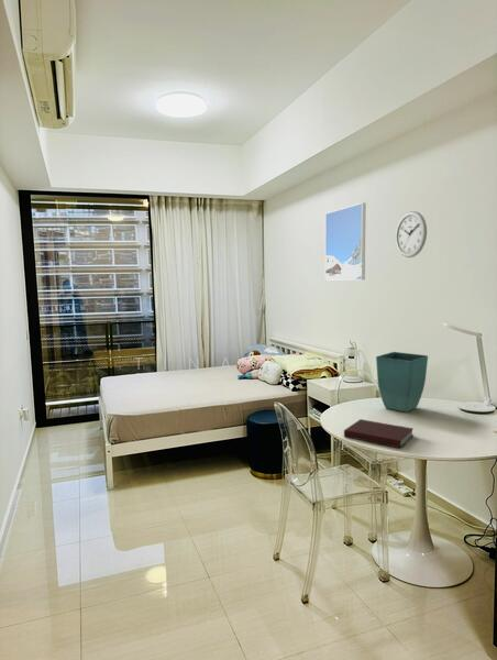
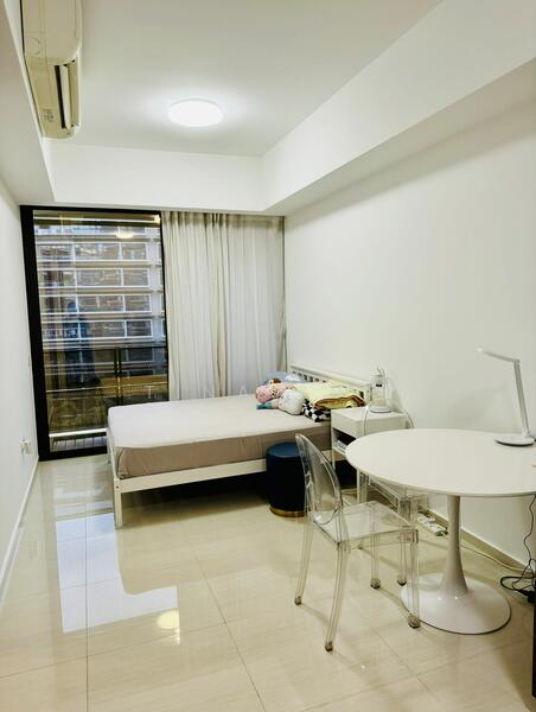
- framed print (343, 244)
- notebook (378, 432)
- flower pot (401, 382)
- wall clock (409, 234)
